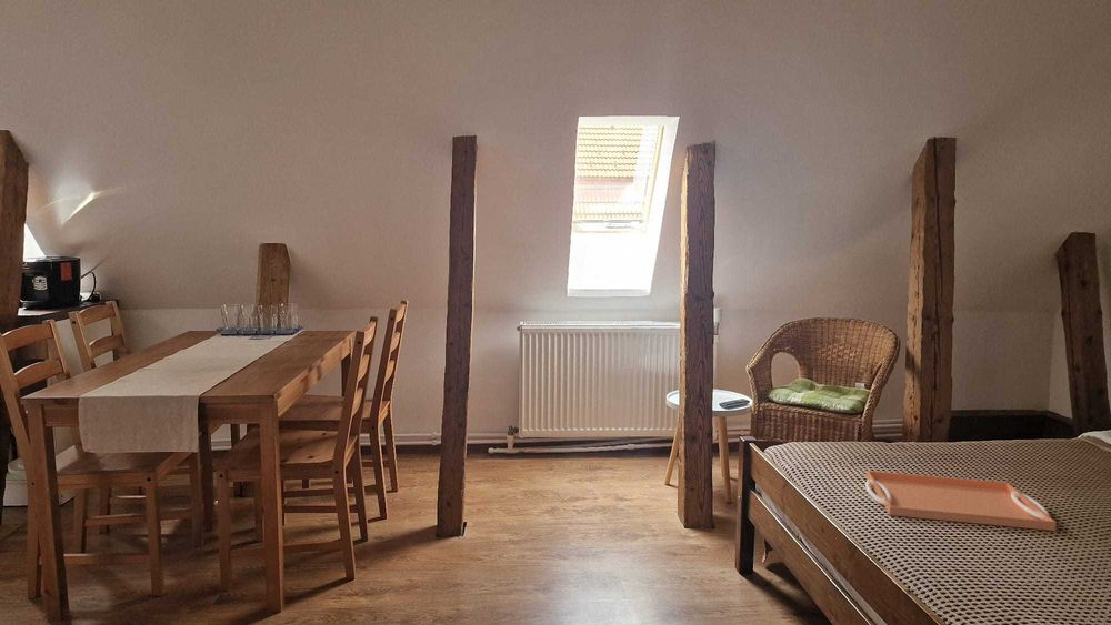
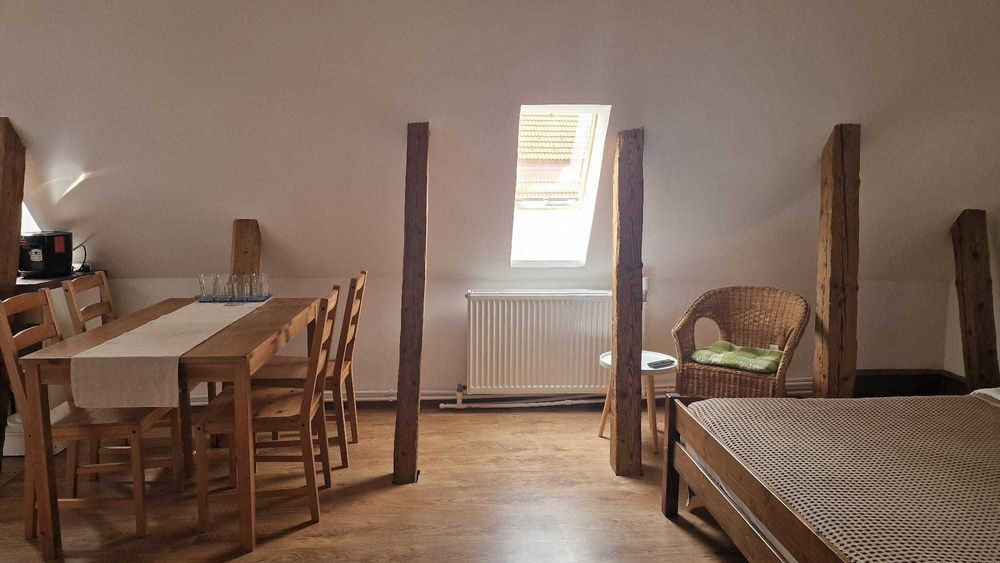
- serving tray (951, 497)
